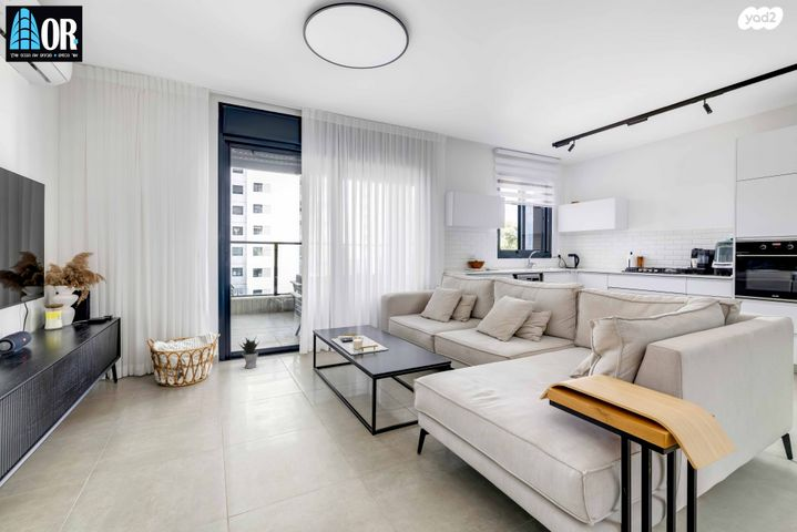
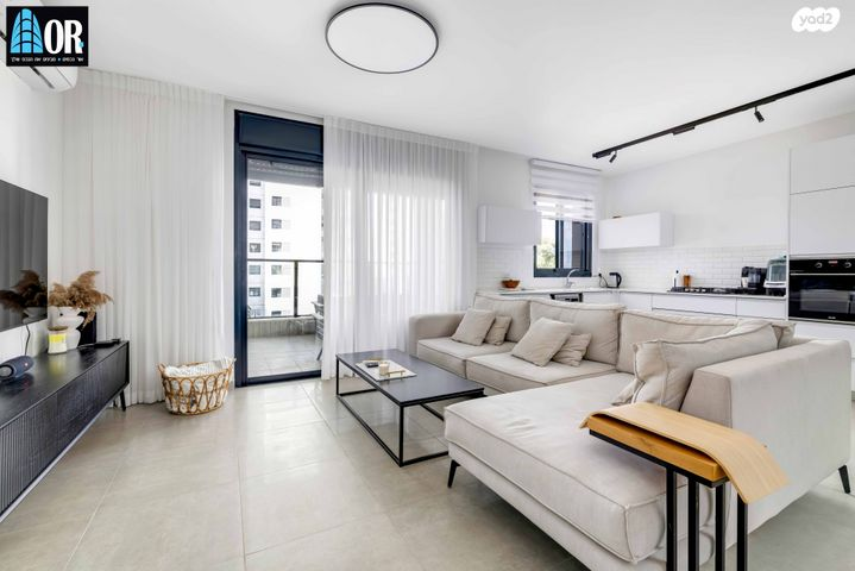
- potted plant (249, 351)
